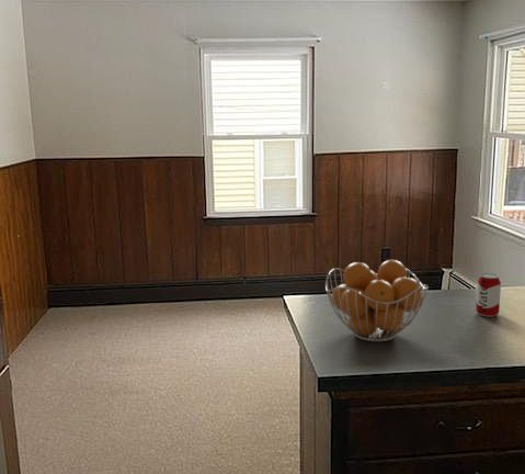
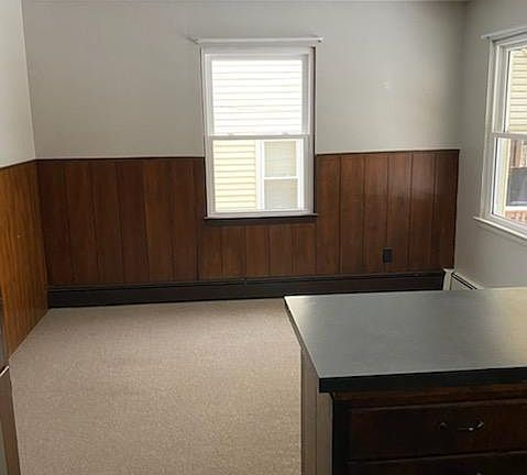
- fruit basket (375, 298)
- beverage can (488, 294)
